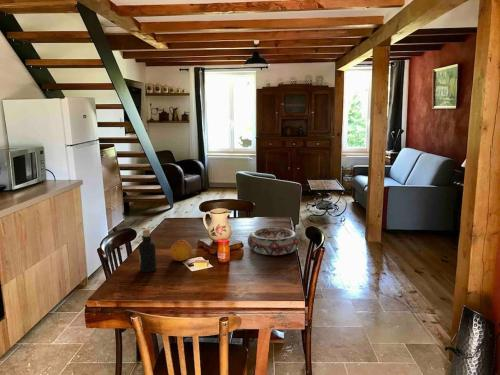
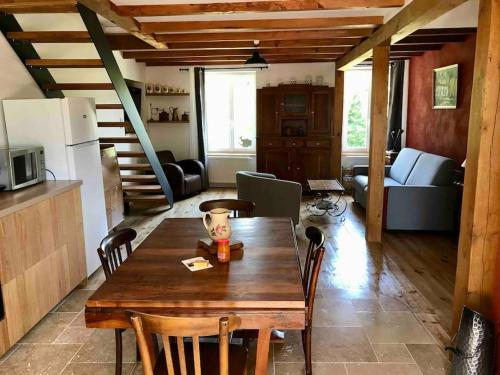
- decorative bowl (273, 241)
- fruit (181, 249)
- bottle (147, 250)
